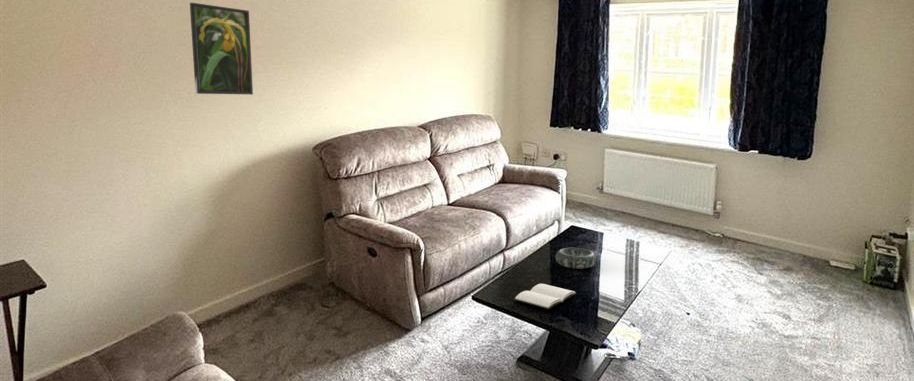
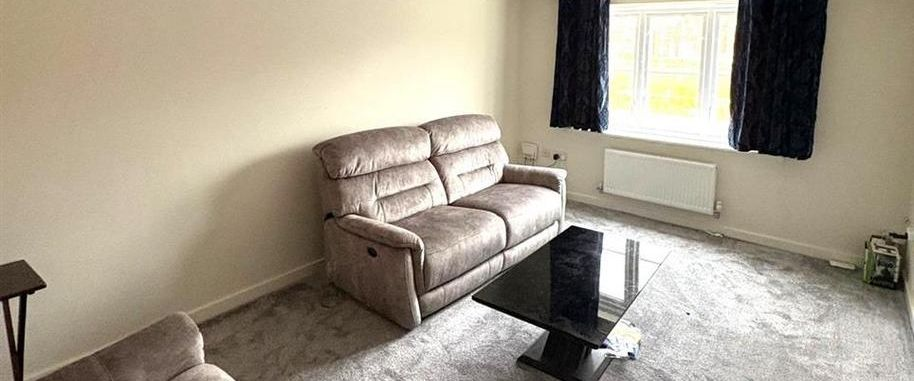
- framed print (222, 51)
- decorative bowl (575, 258)
- book (545, 295)
